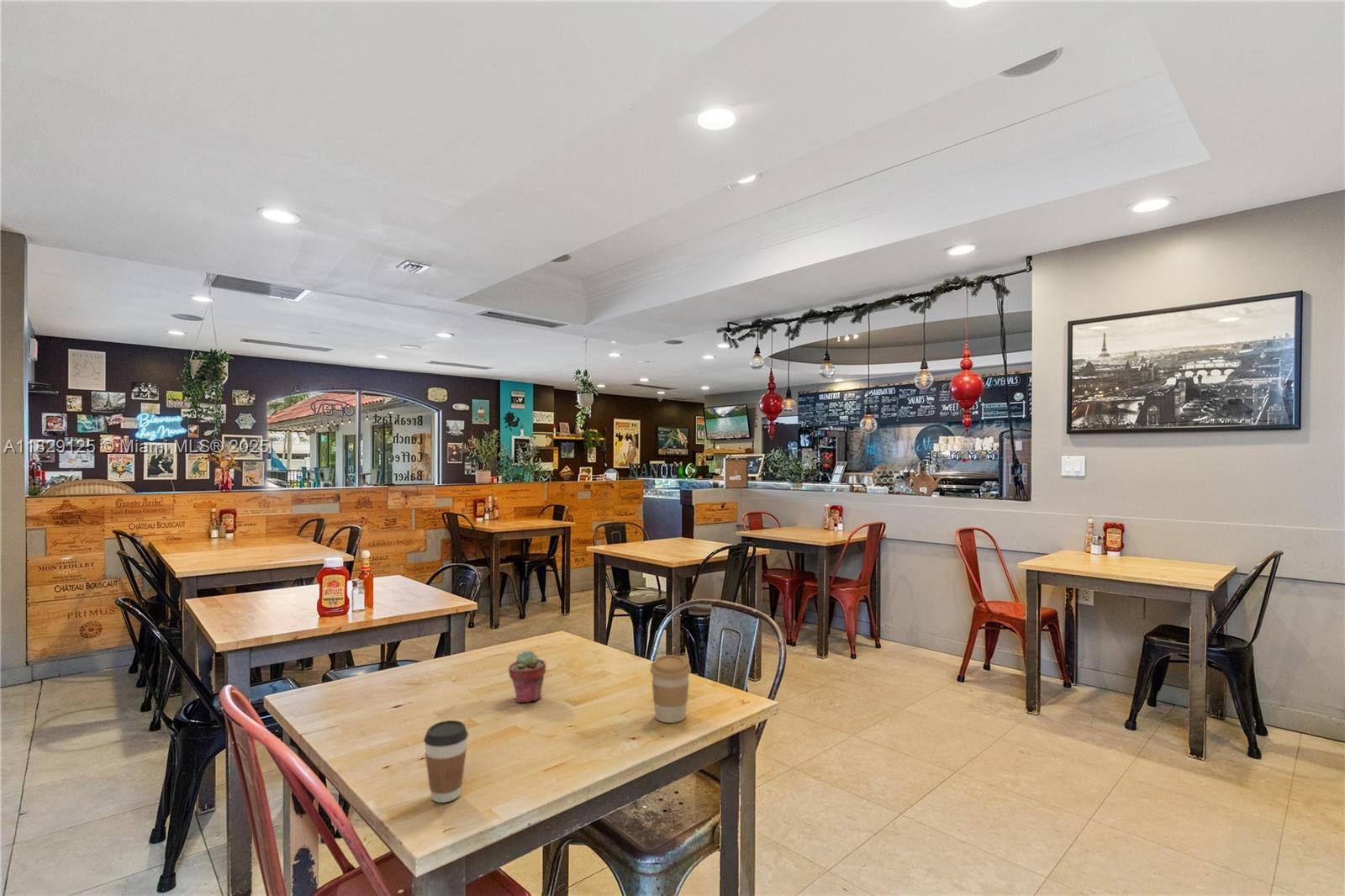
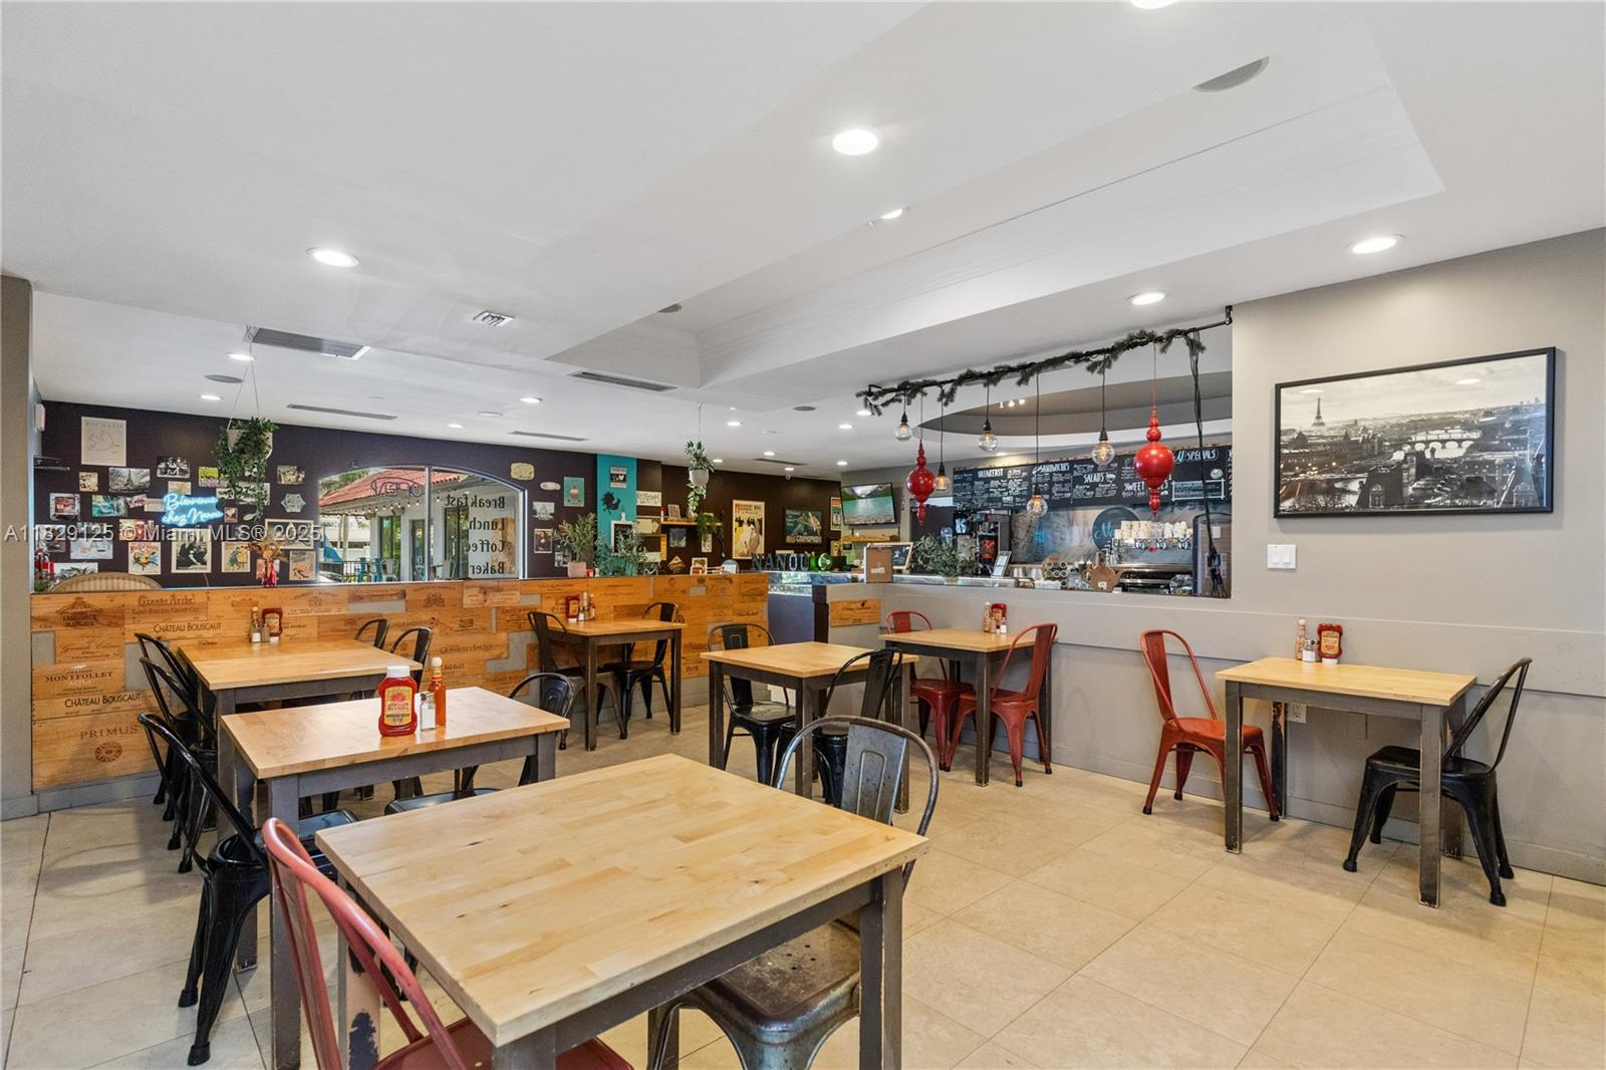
- coffee cup (446, 762)
- coffee cup (670, 688)
- potted succulent (527, 674)
